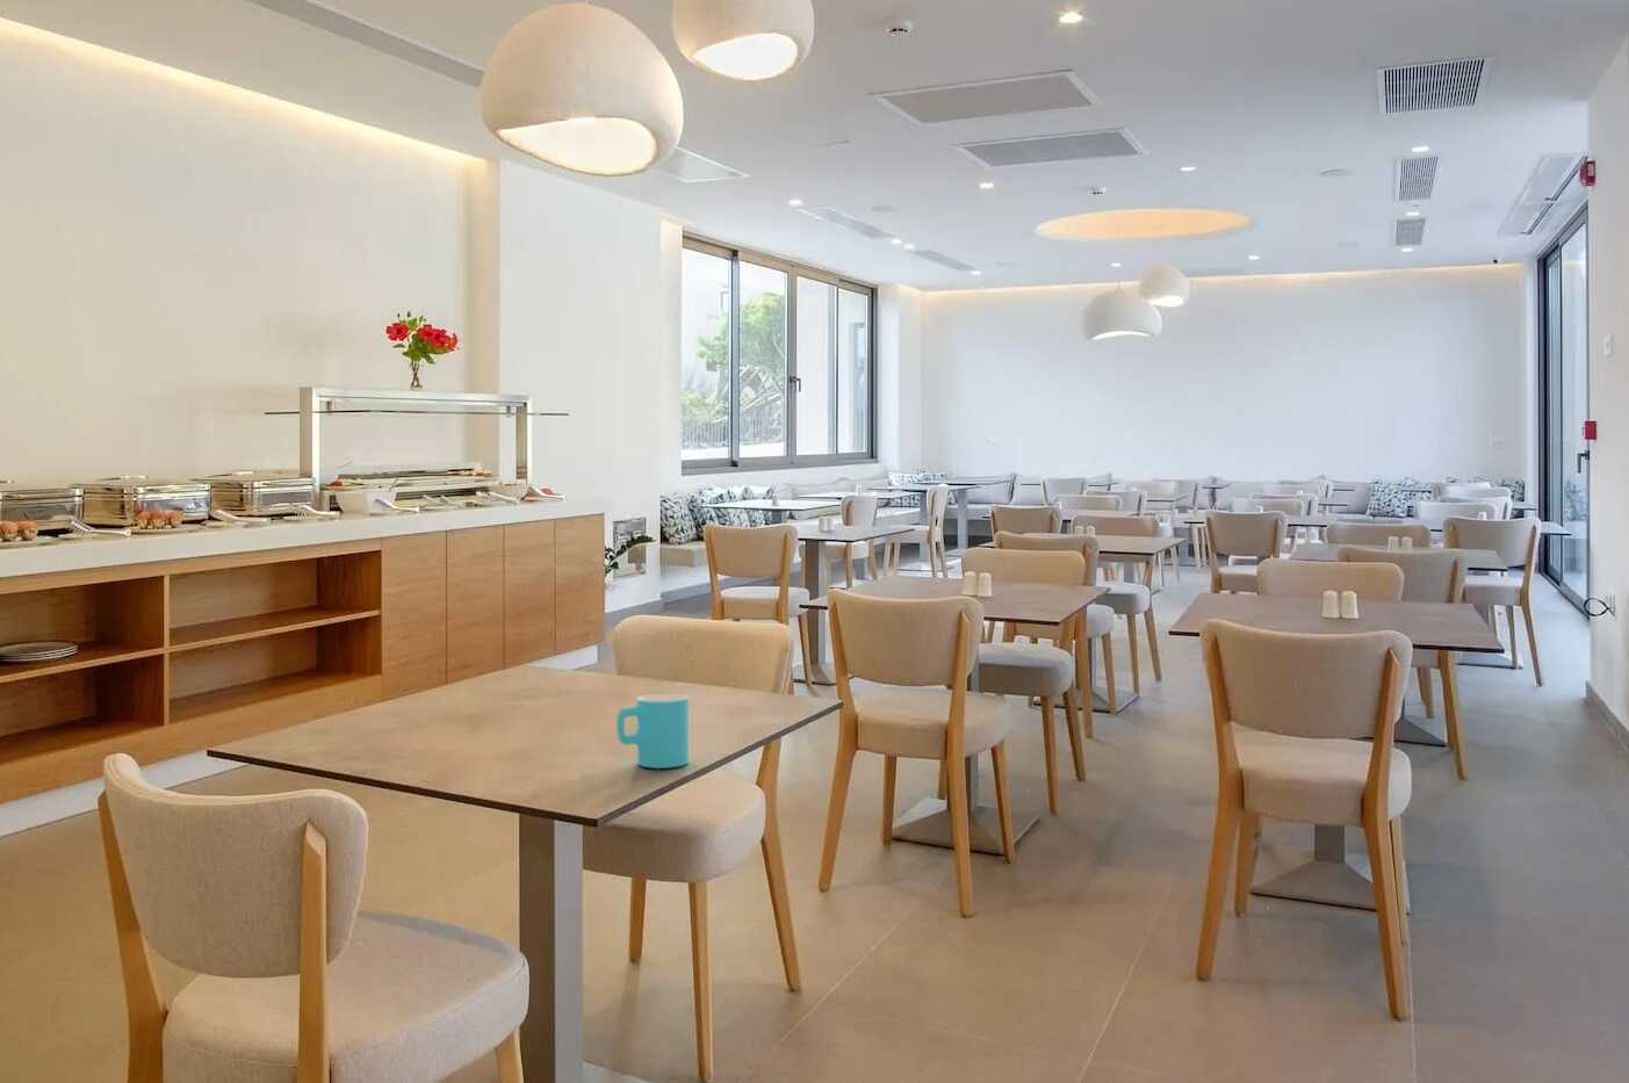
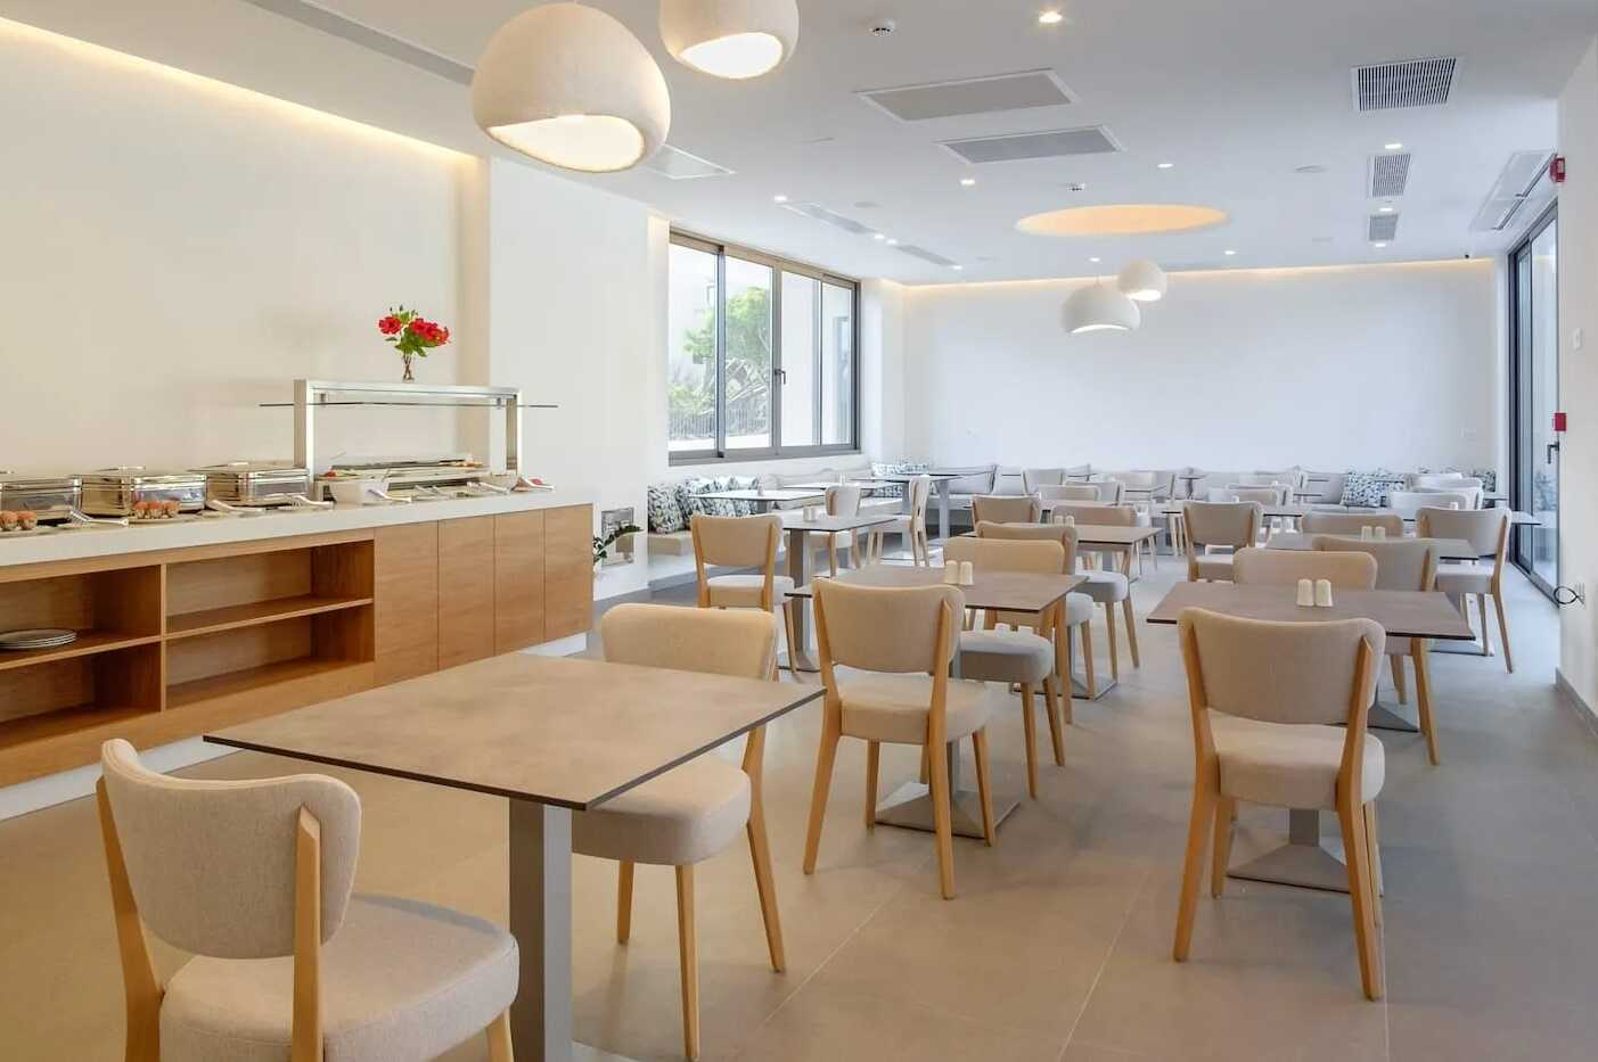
- cup (653, 730)
